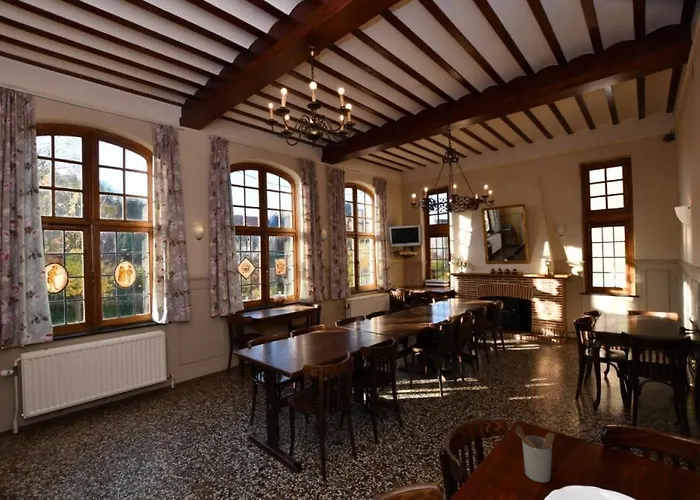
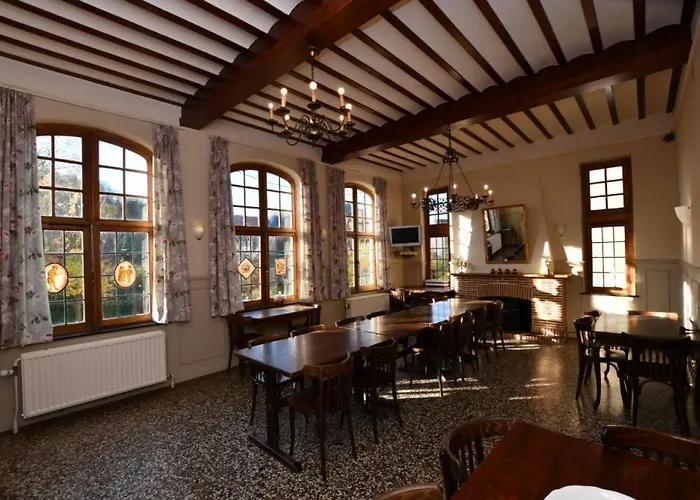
- utensil holder (532, 452)
